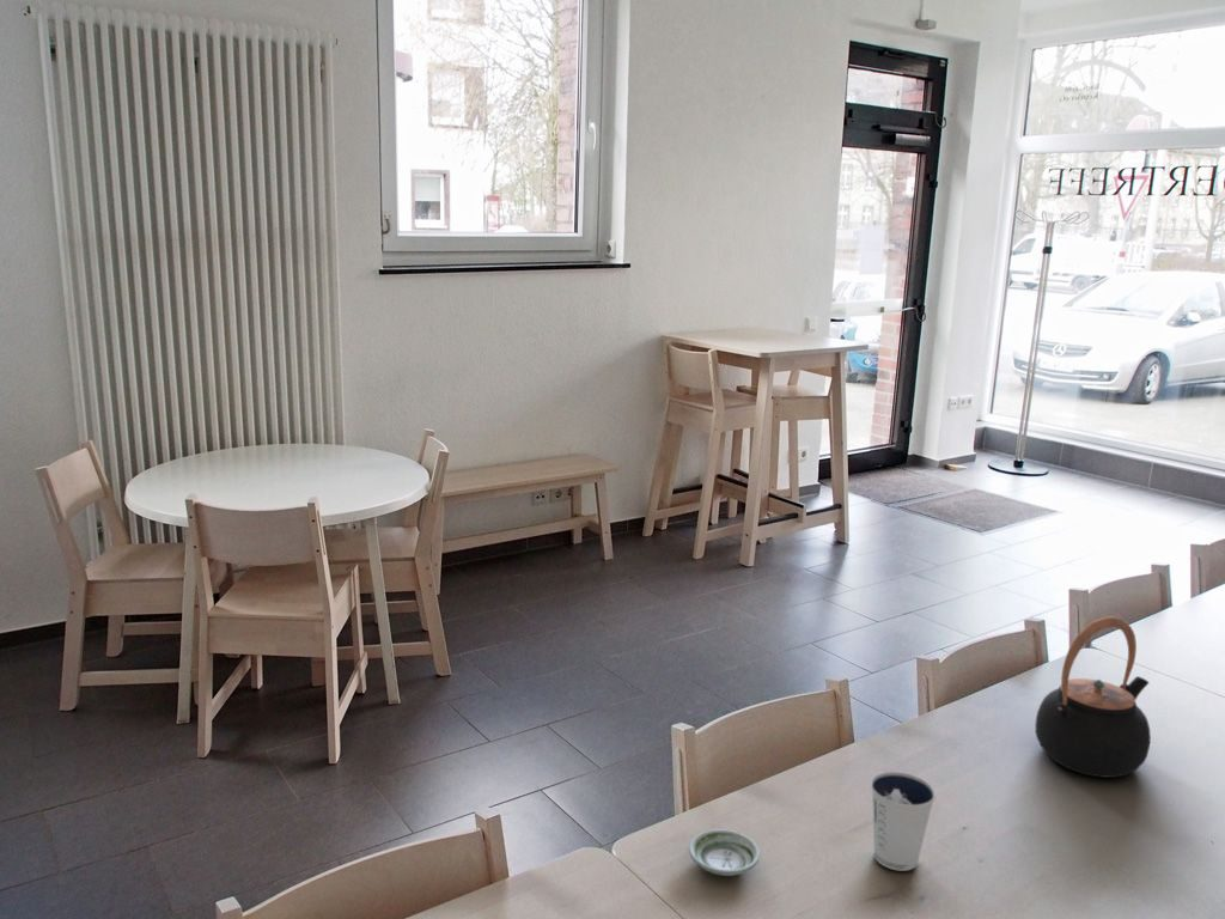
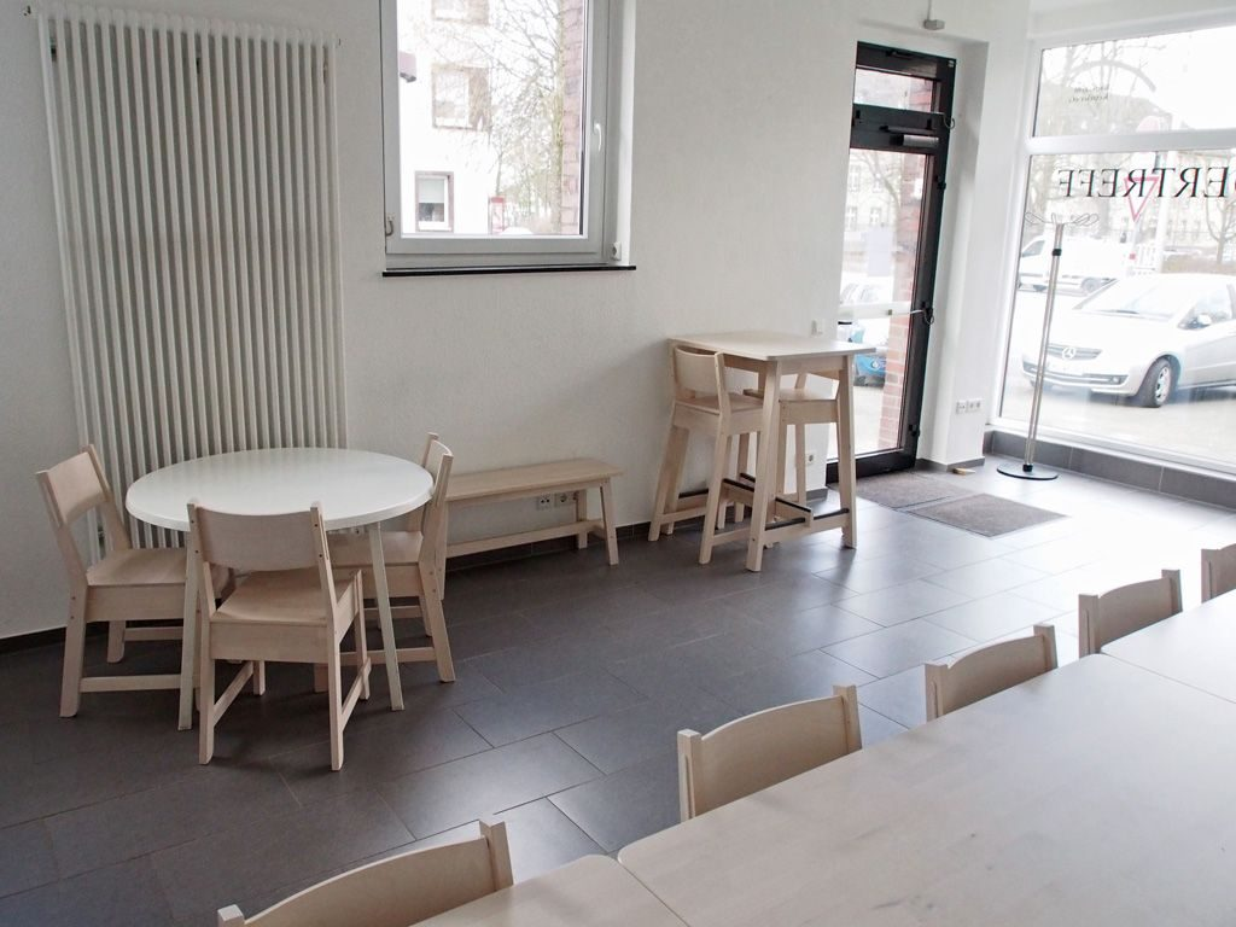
- saucer (723, 857)
- teapot (1104, 686)
- dixie cup (898, 823)
